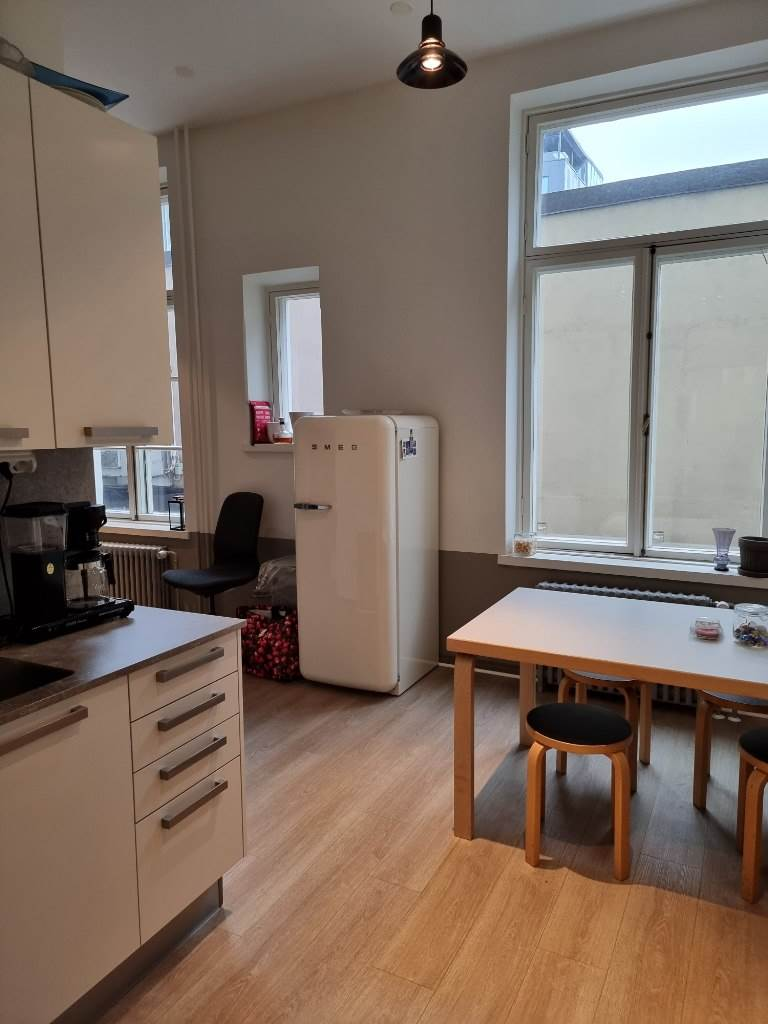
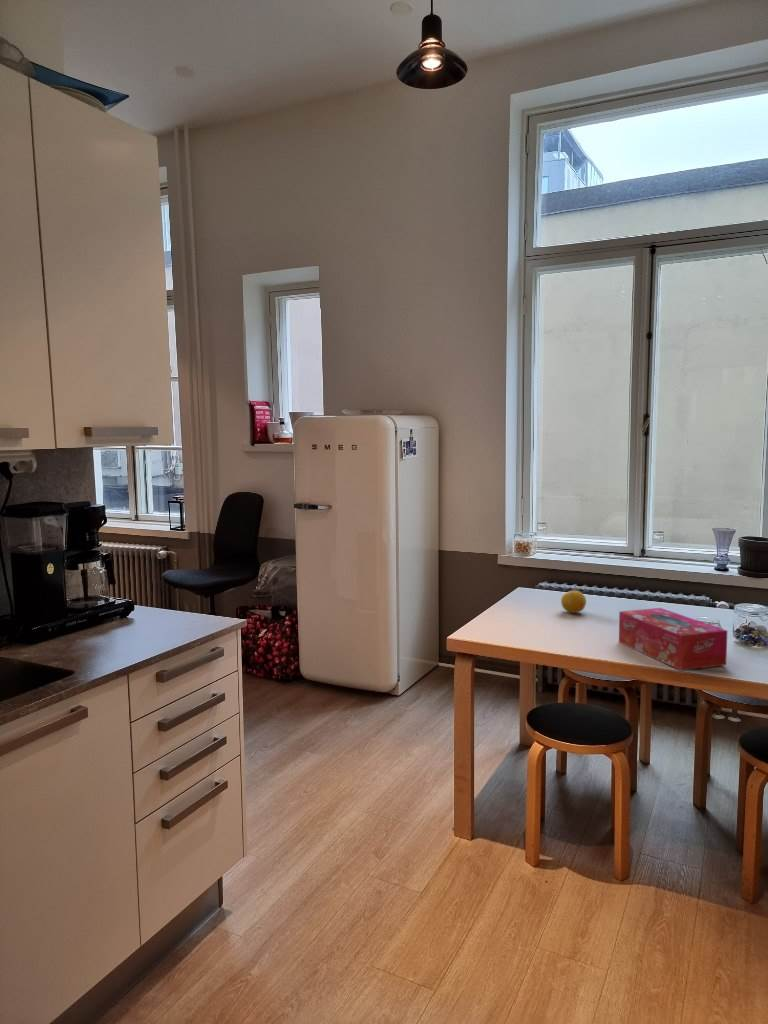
+ tissue box (669, 636)
+ fruit (573, 601)
